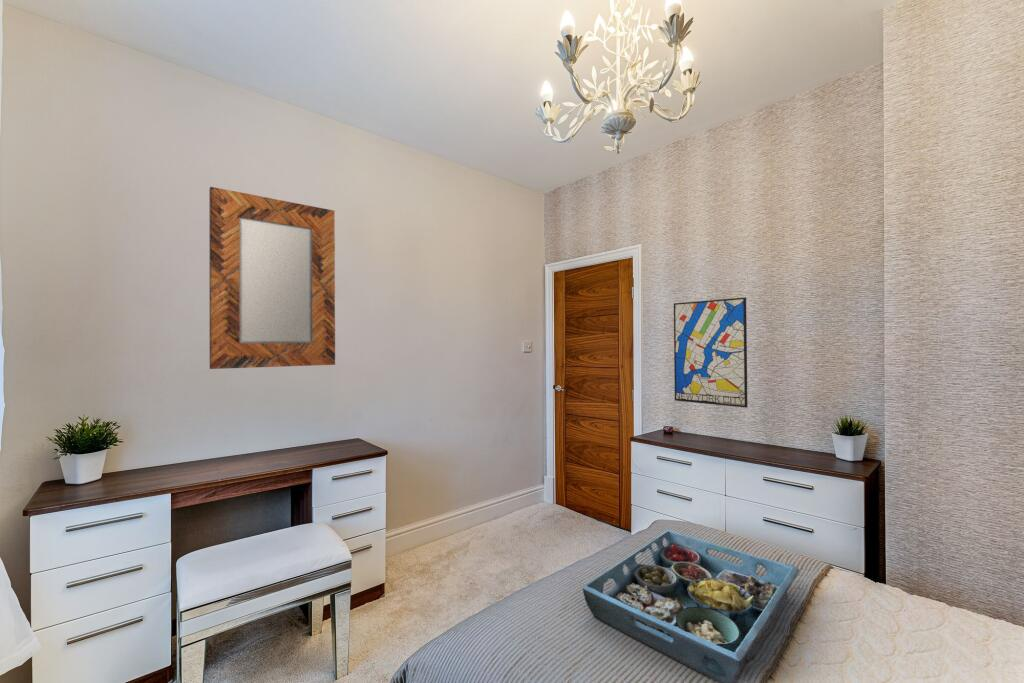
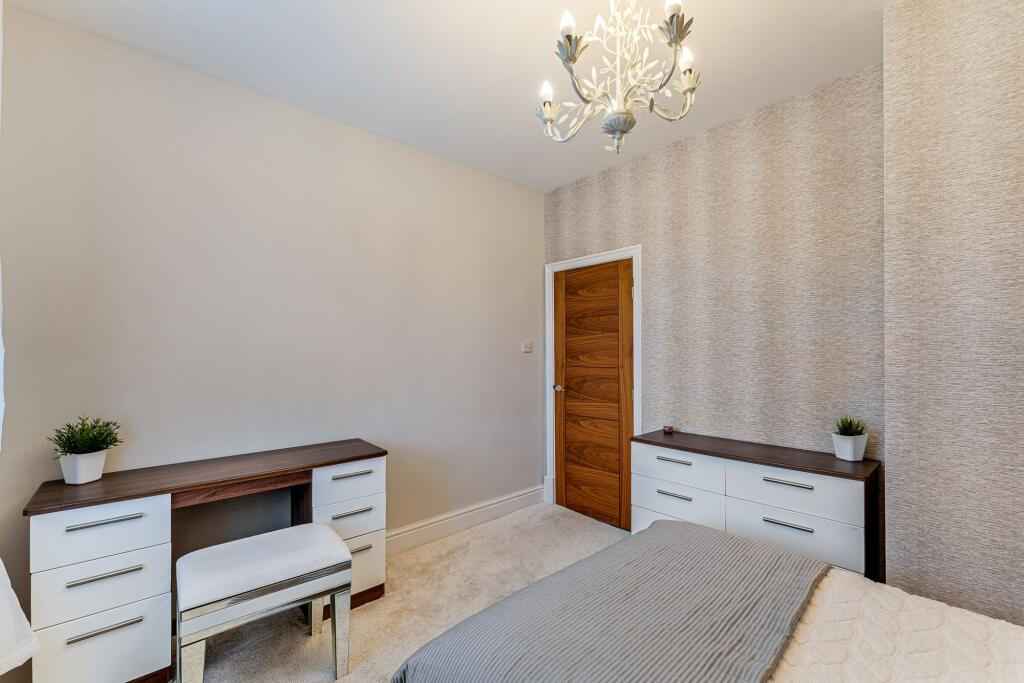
- wall art (708, 352)
- serving tray (695, 589)
- home mirror (277, 283)
